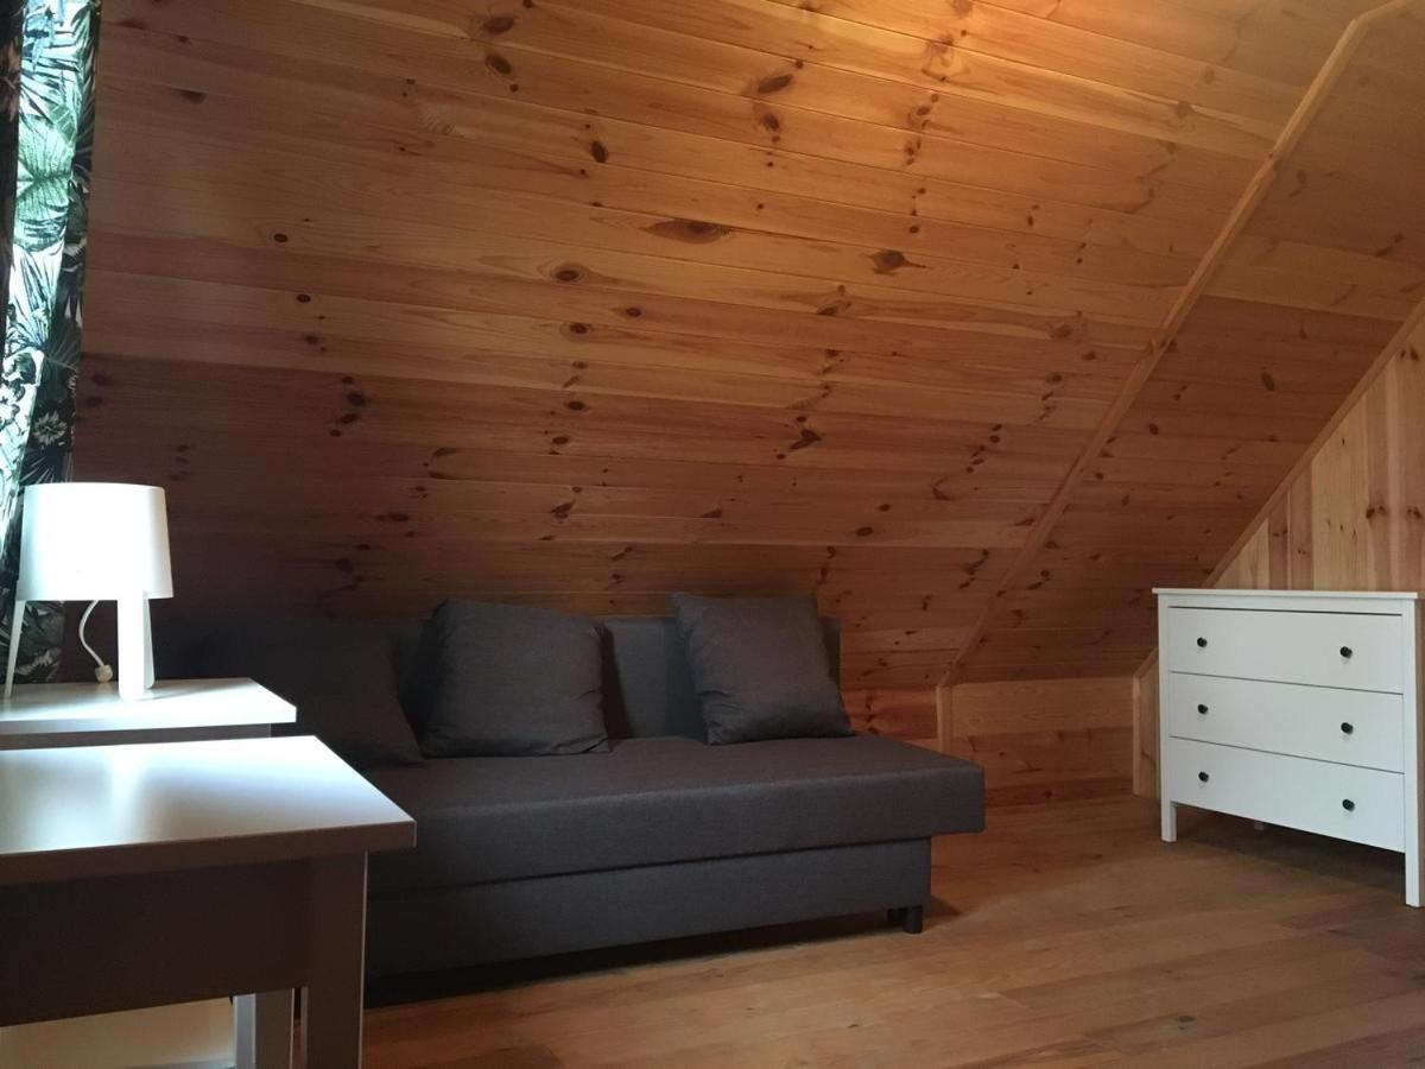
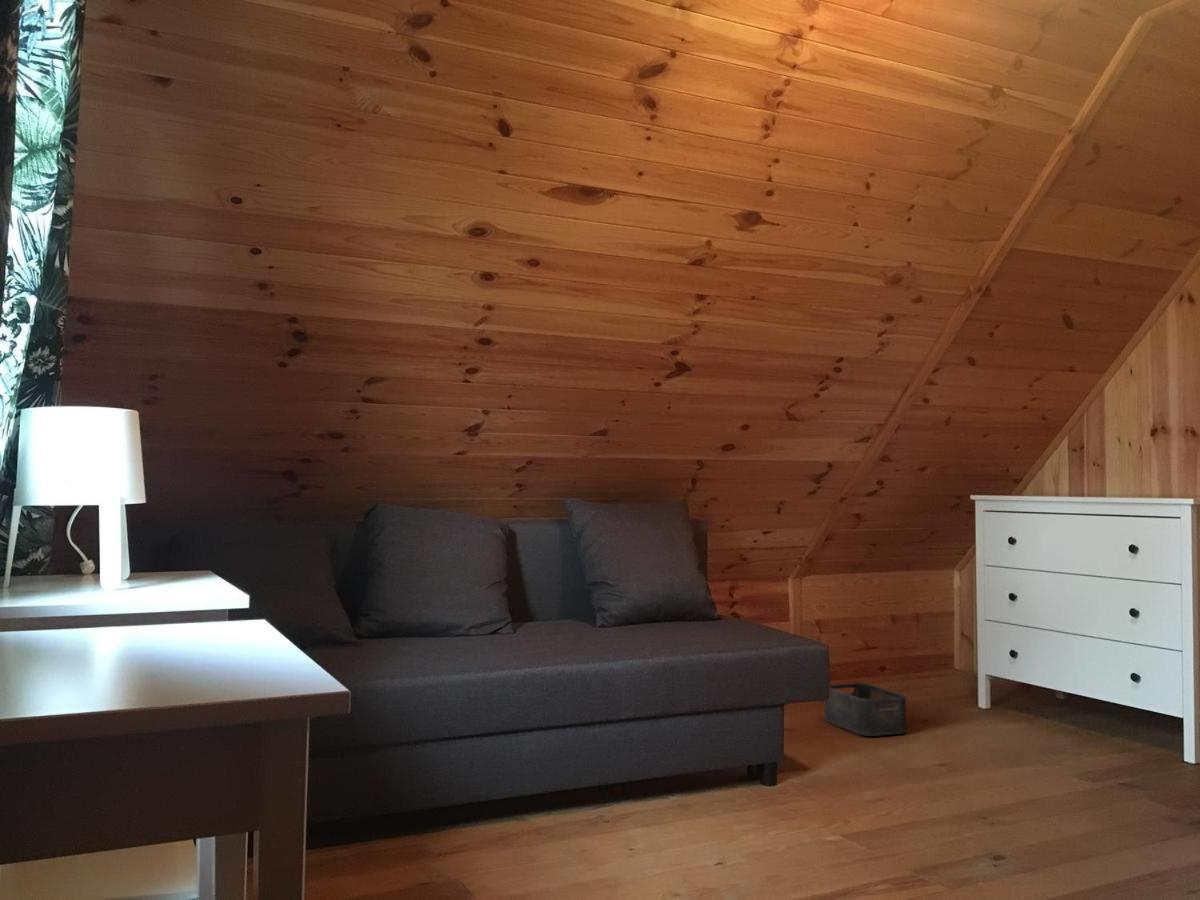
+ storage bin (864, 708)
